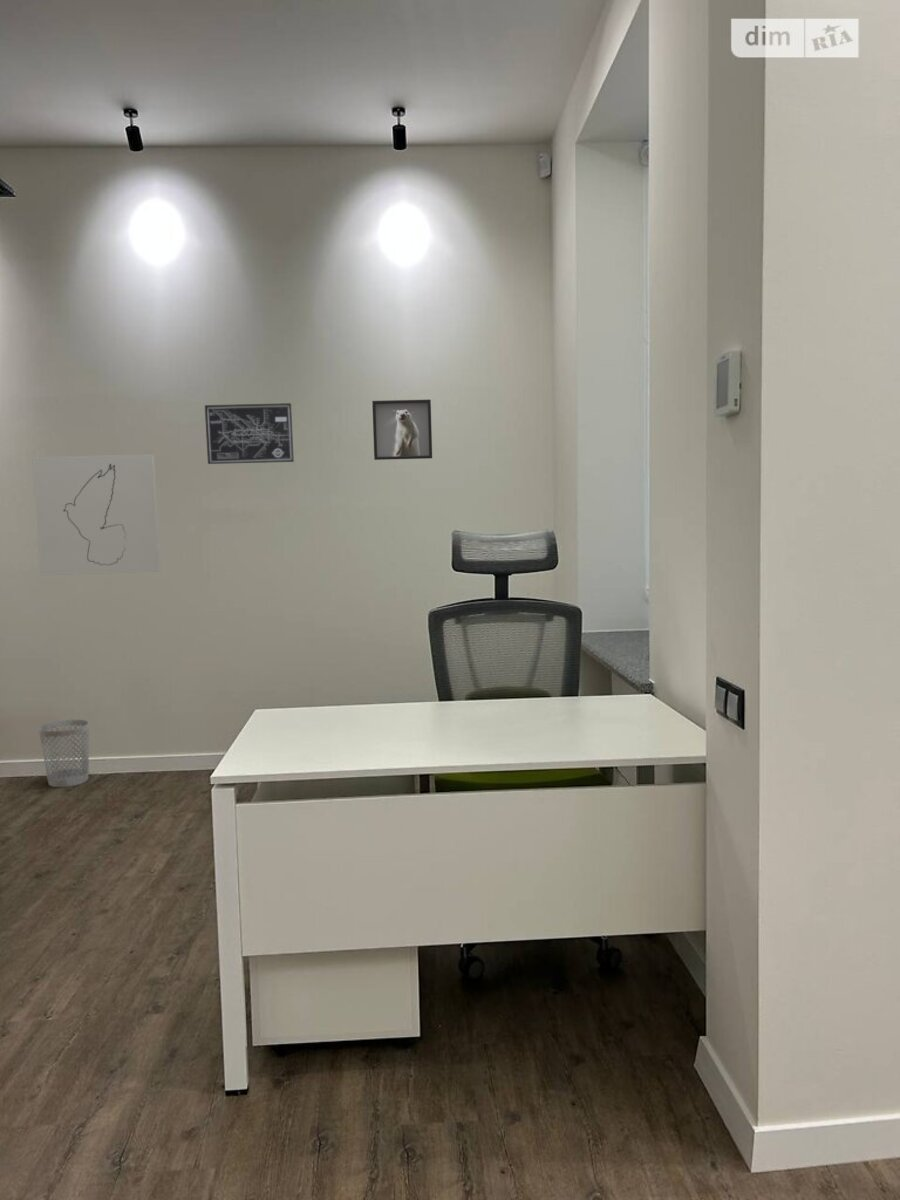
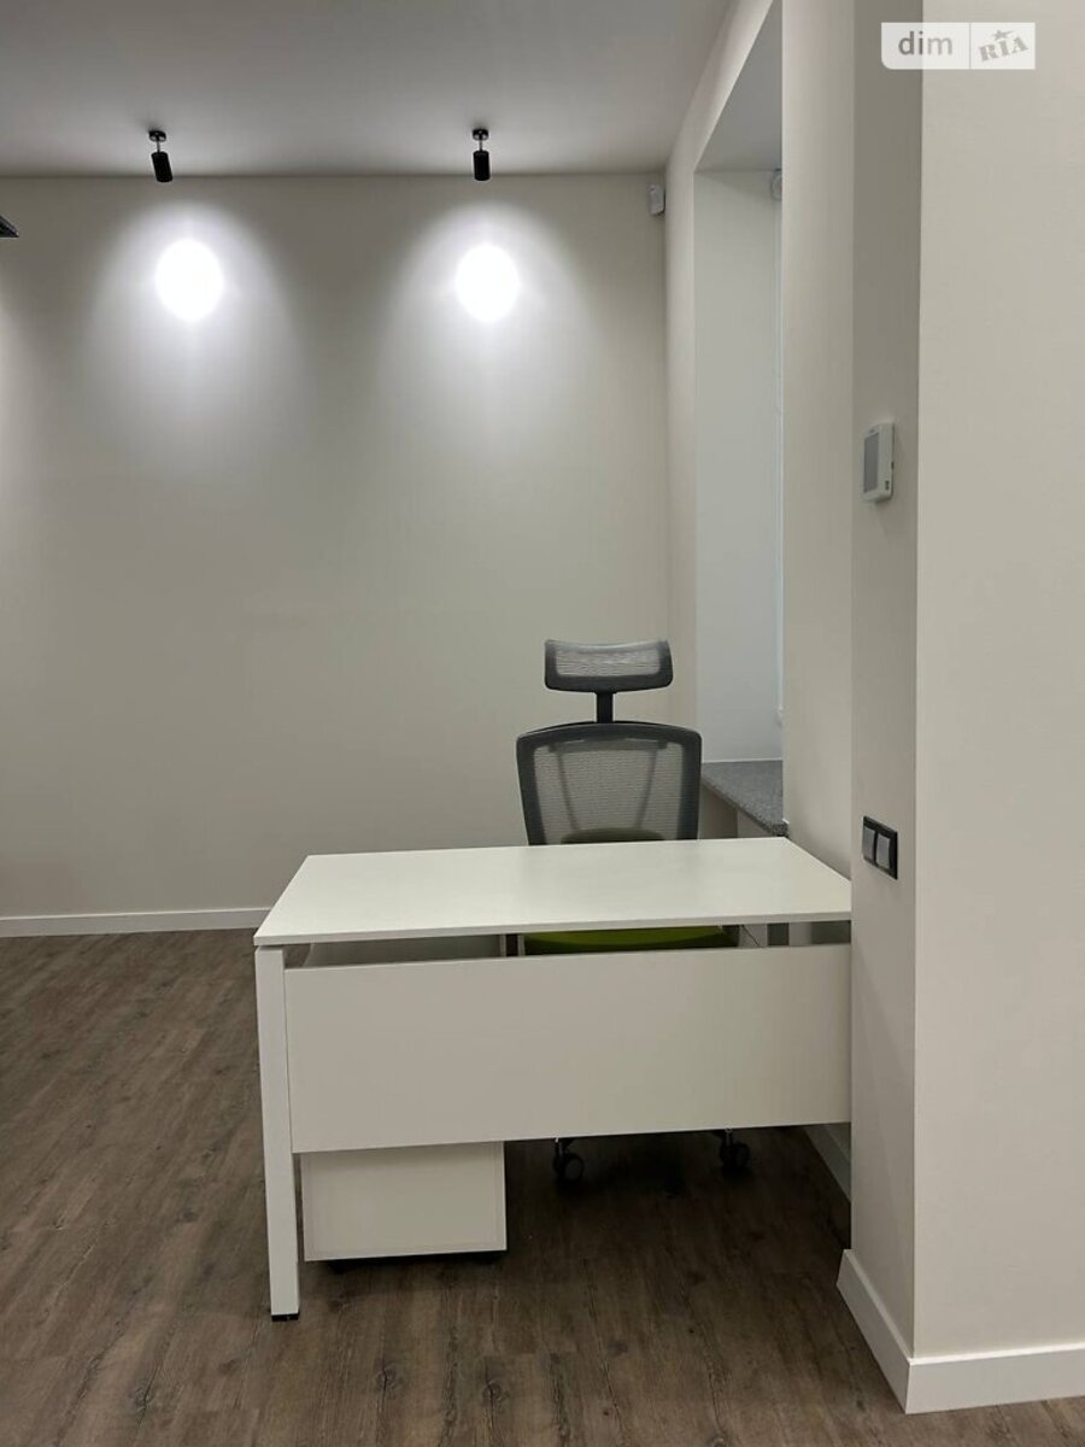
- wastebasket (65, 753)
- wall art (97, 515)
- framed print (402, 429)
- wall art (249, 433)
